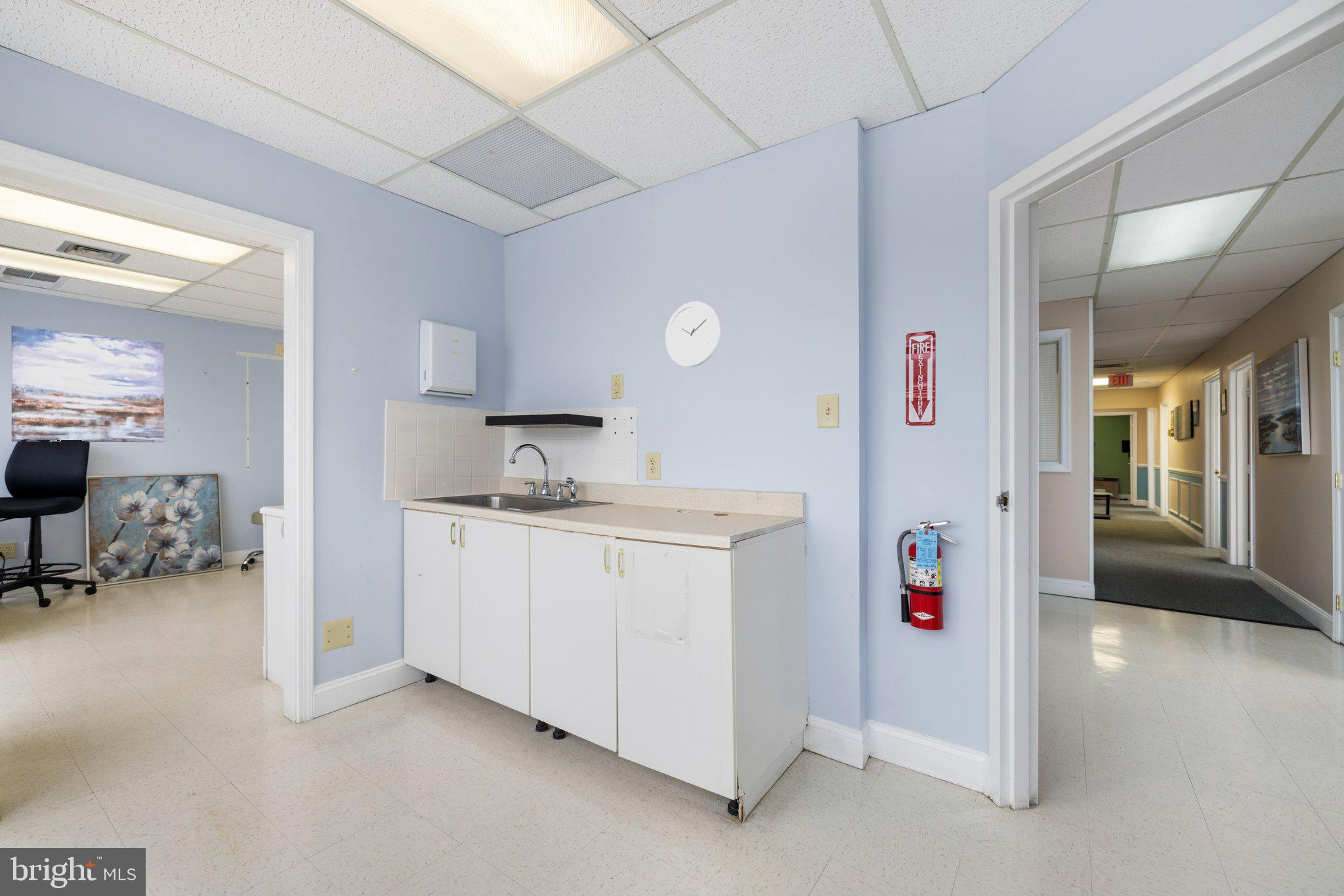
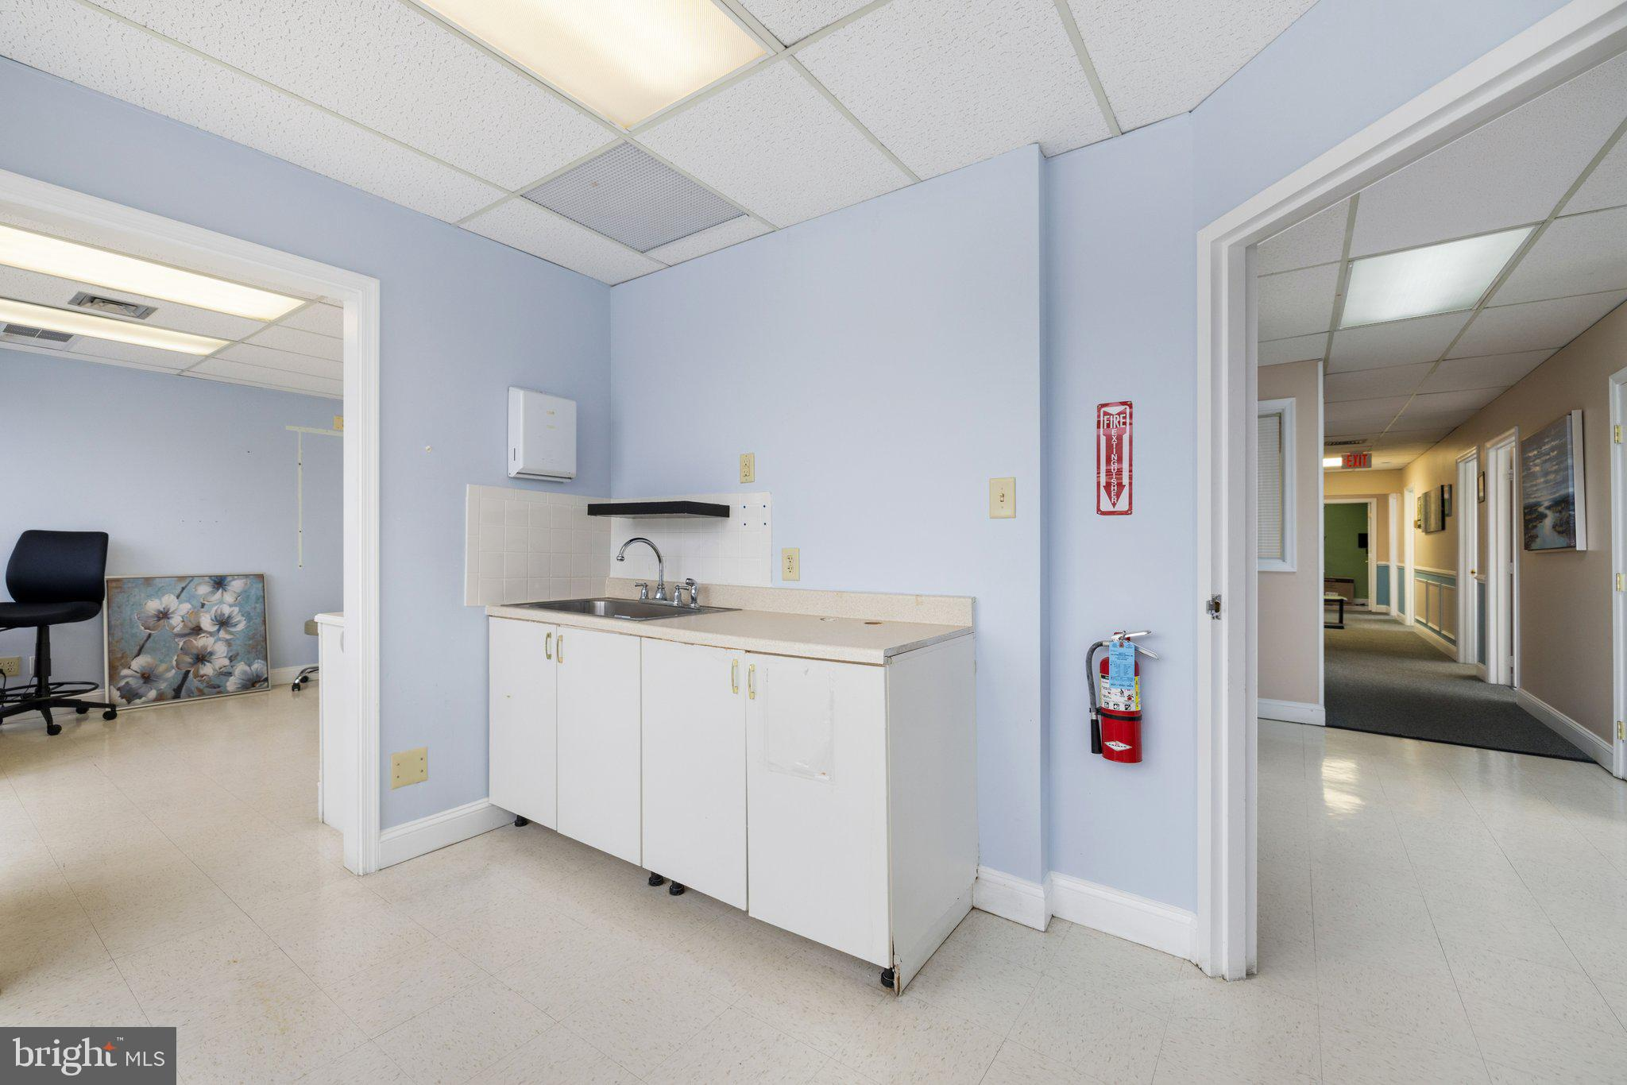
- wall art (93, 388)
- wall clock (691, 334)
